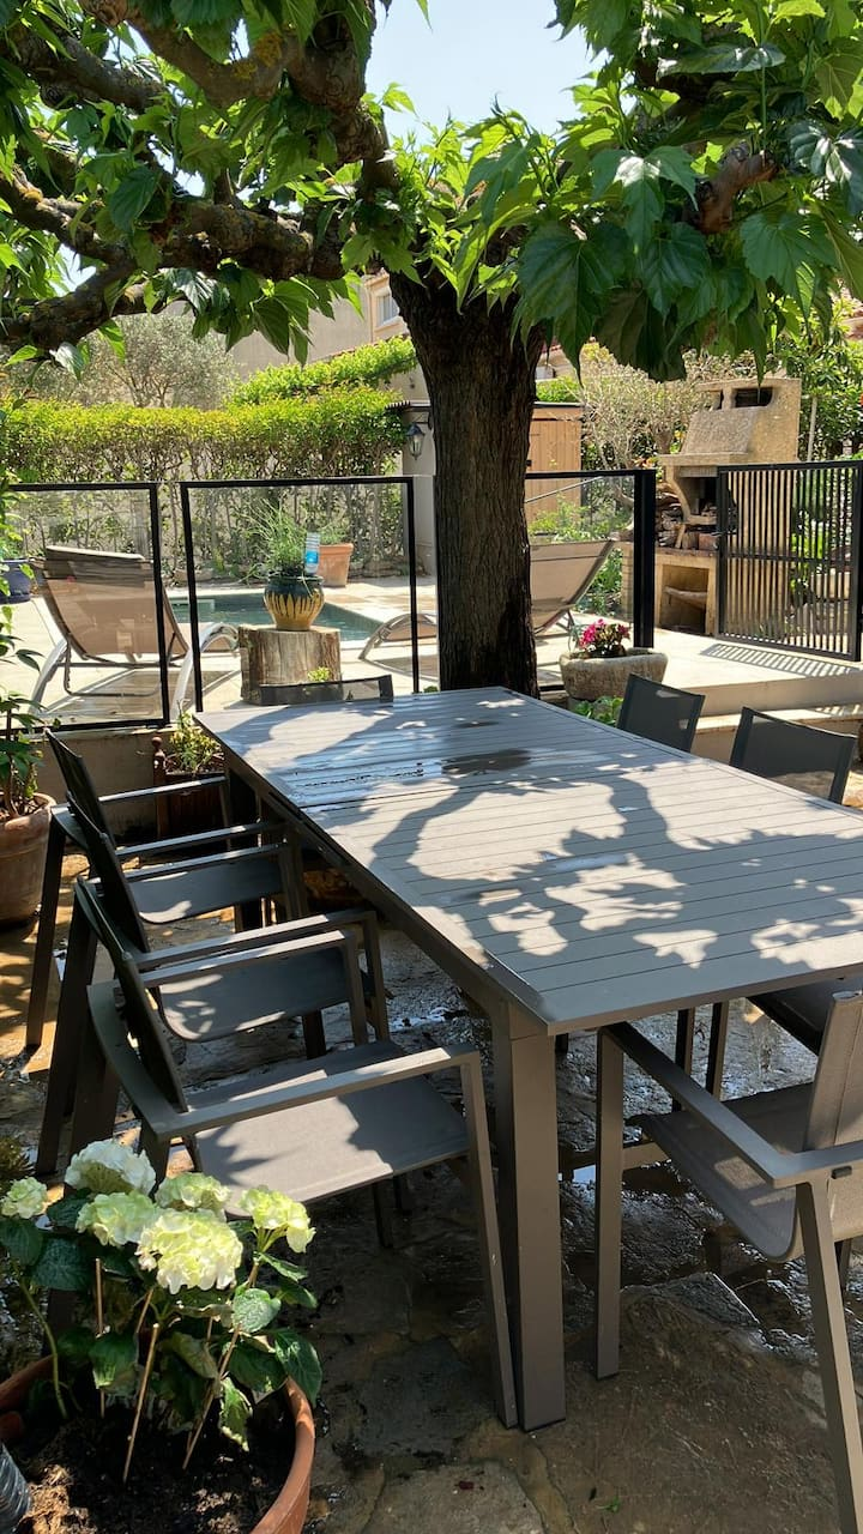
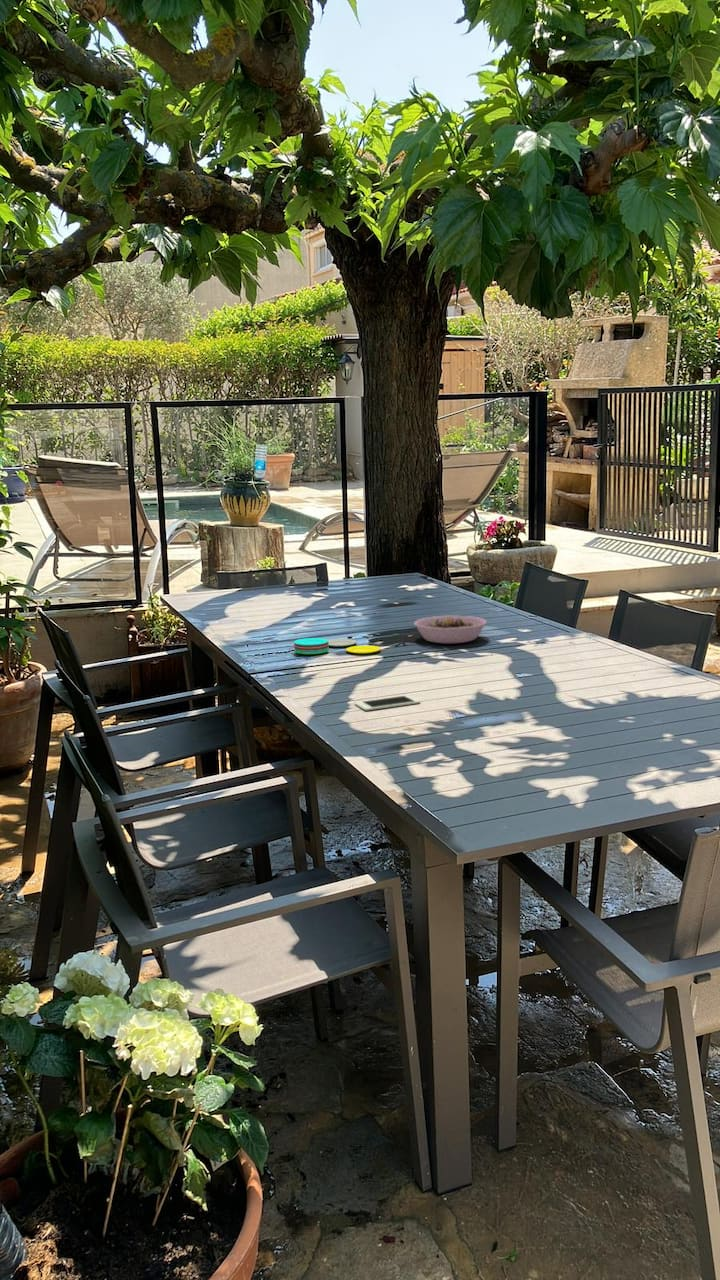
+ cell phone (387, 702)
+ plate (337, 642)
+ bowl (450, 628)
